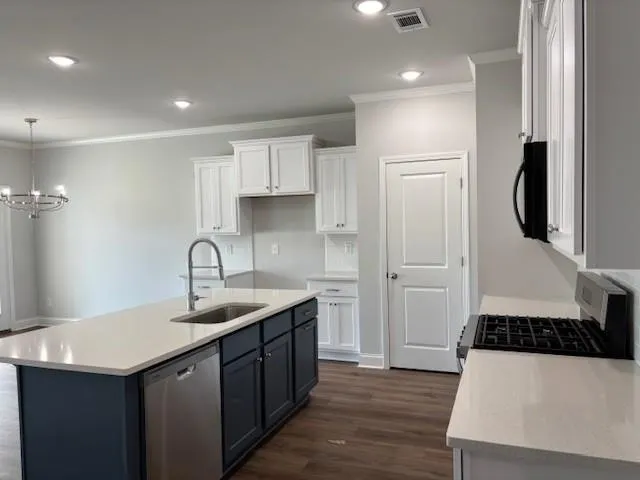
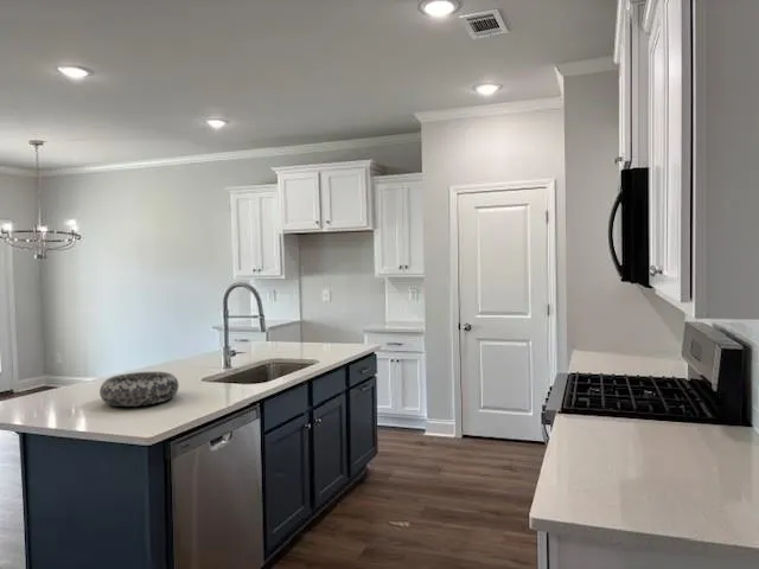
+ decorative bowl (140, 388)
